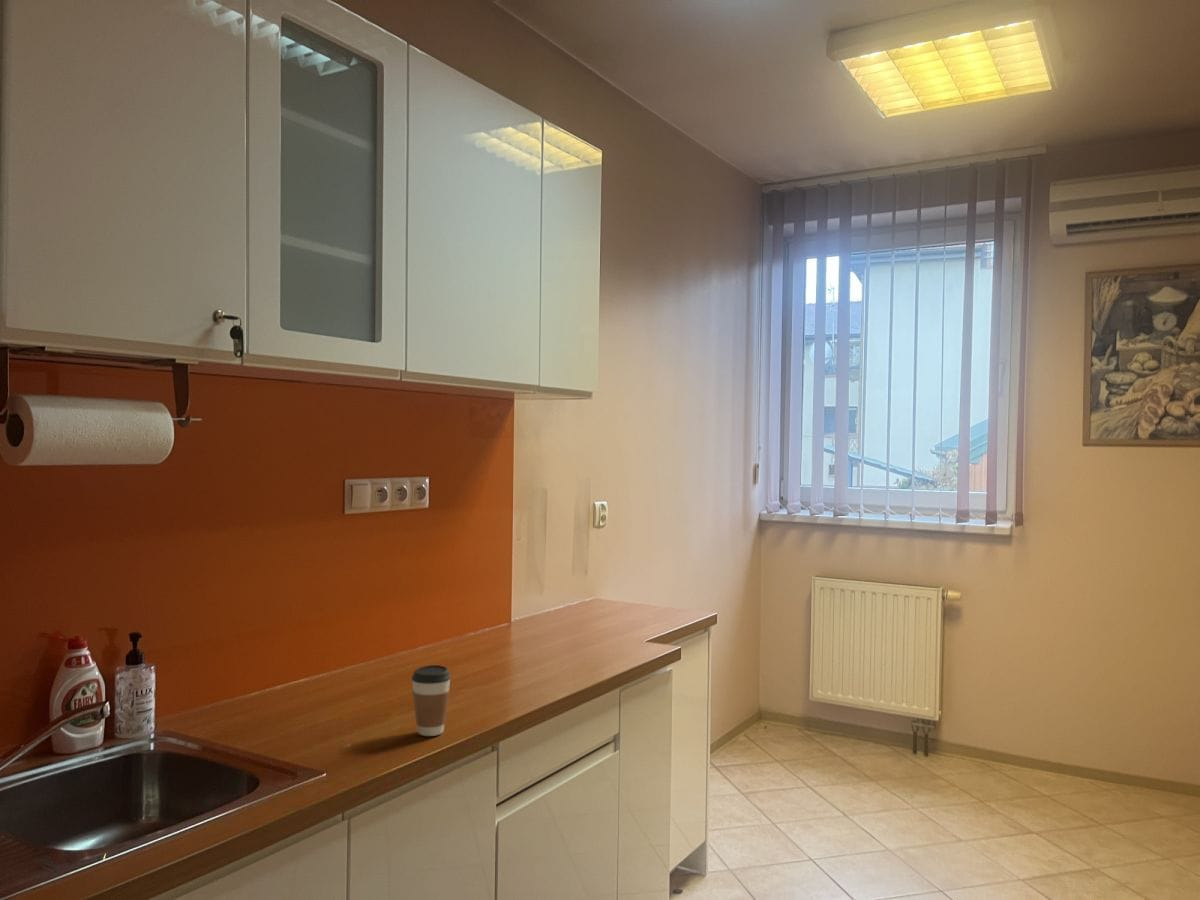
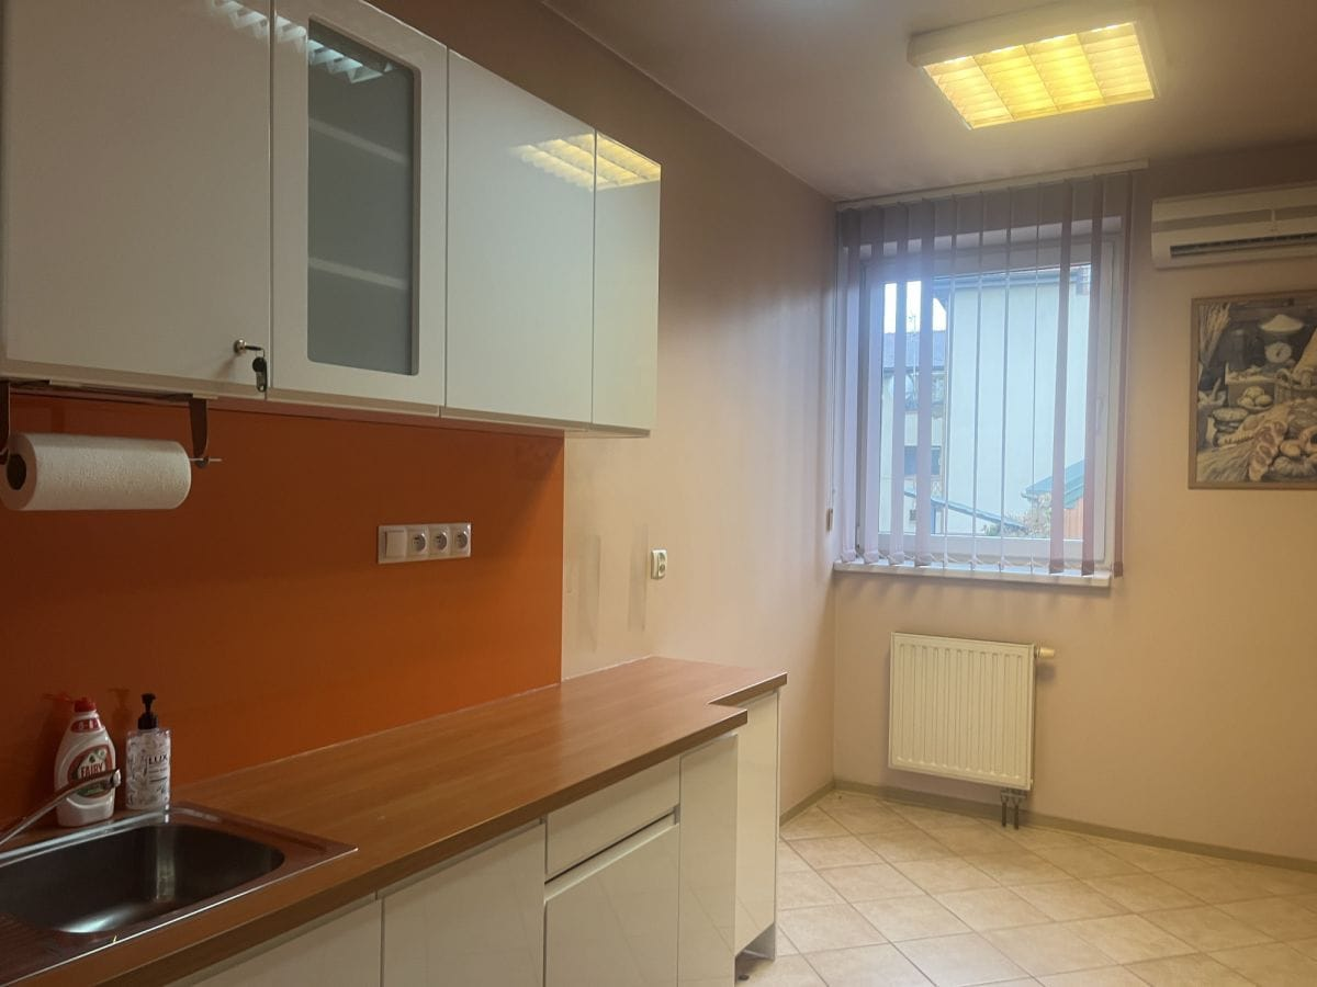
- coffee cup (430, 700)
